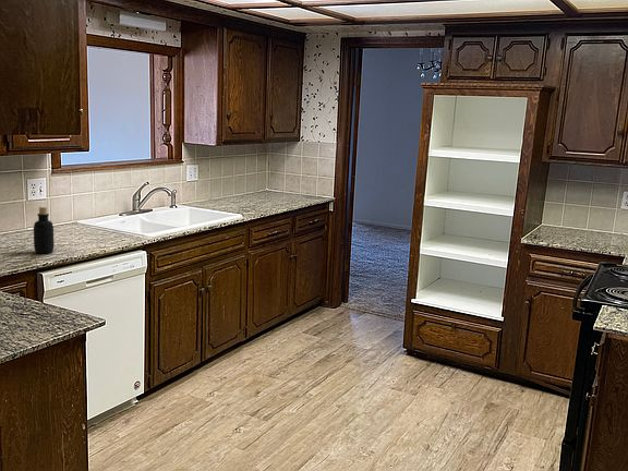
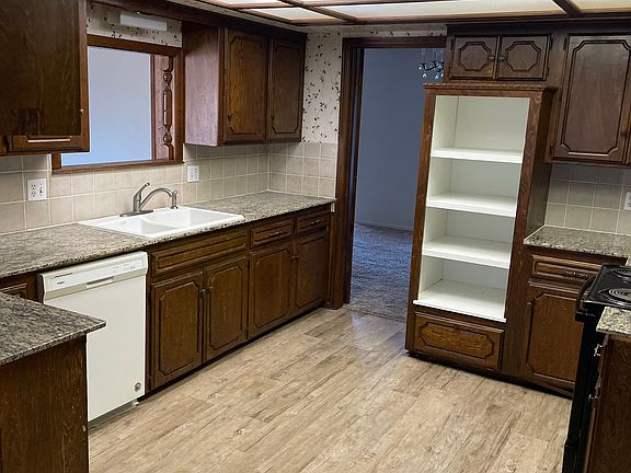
- bottle (43, 229)
